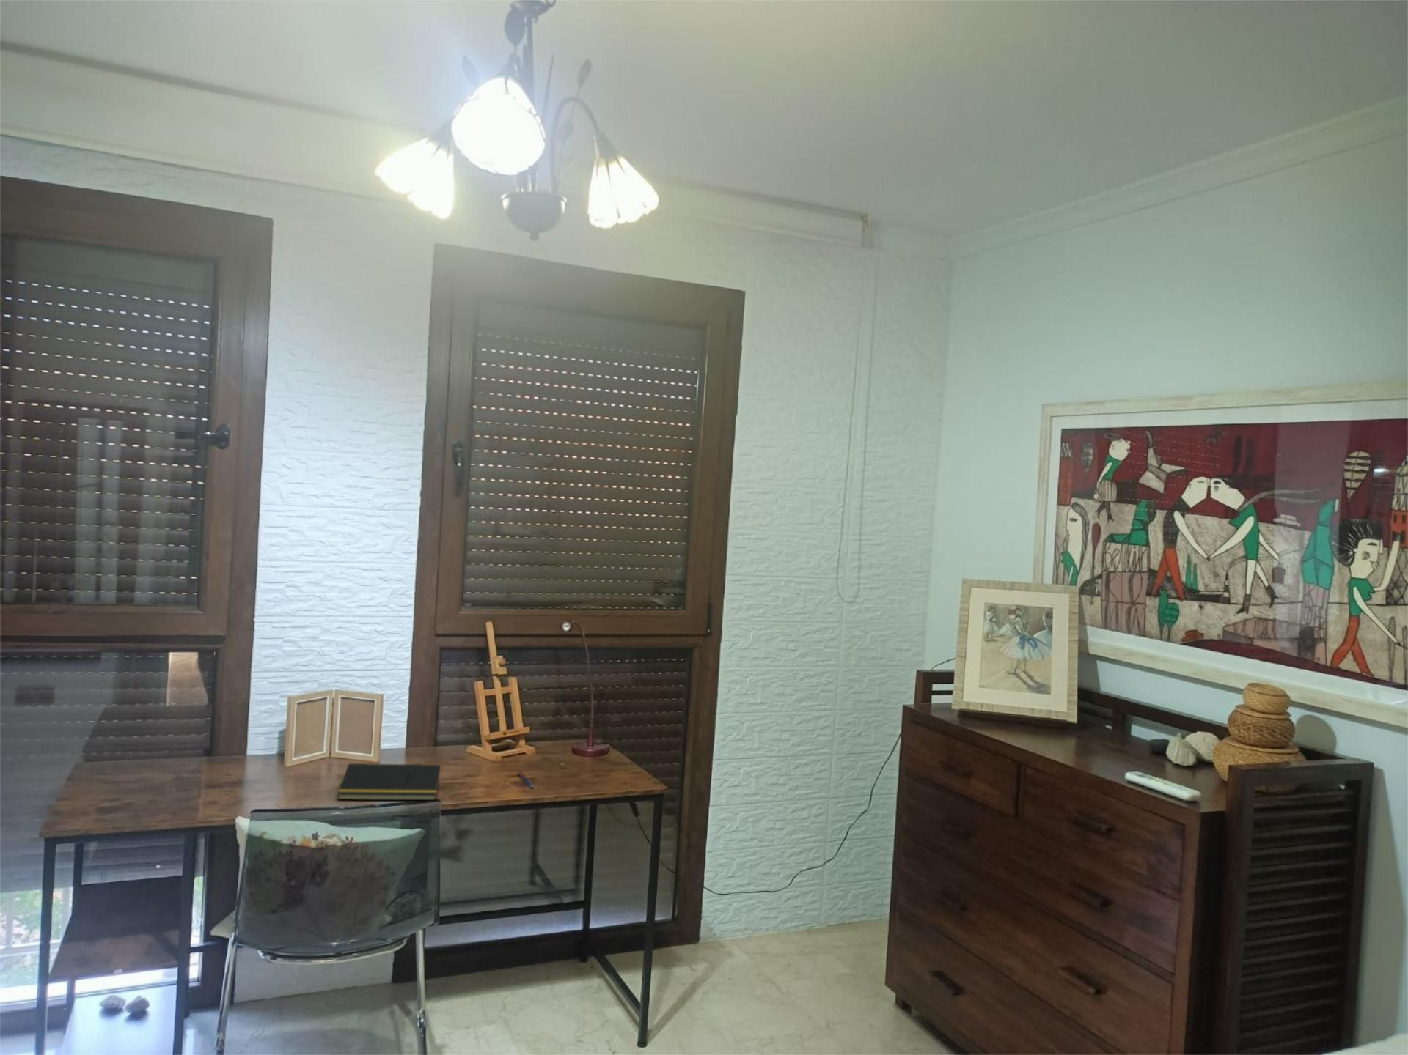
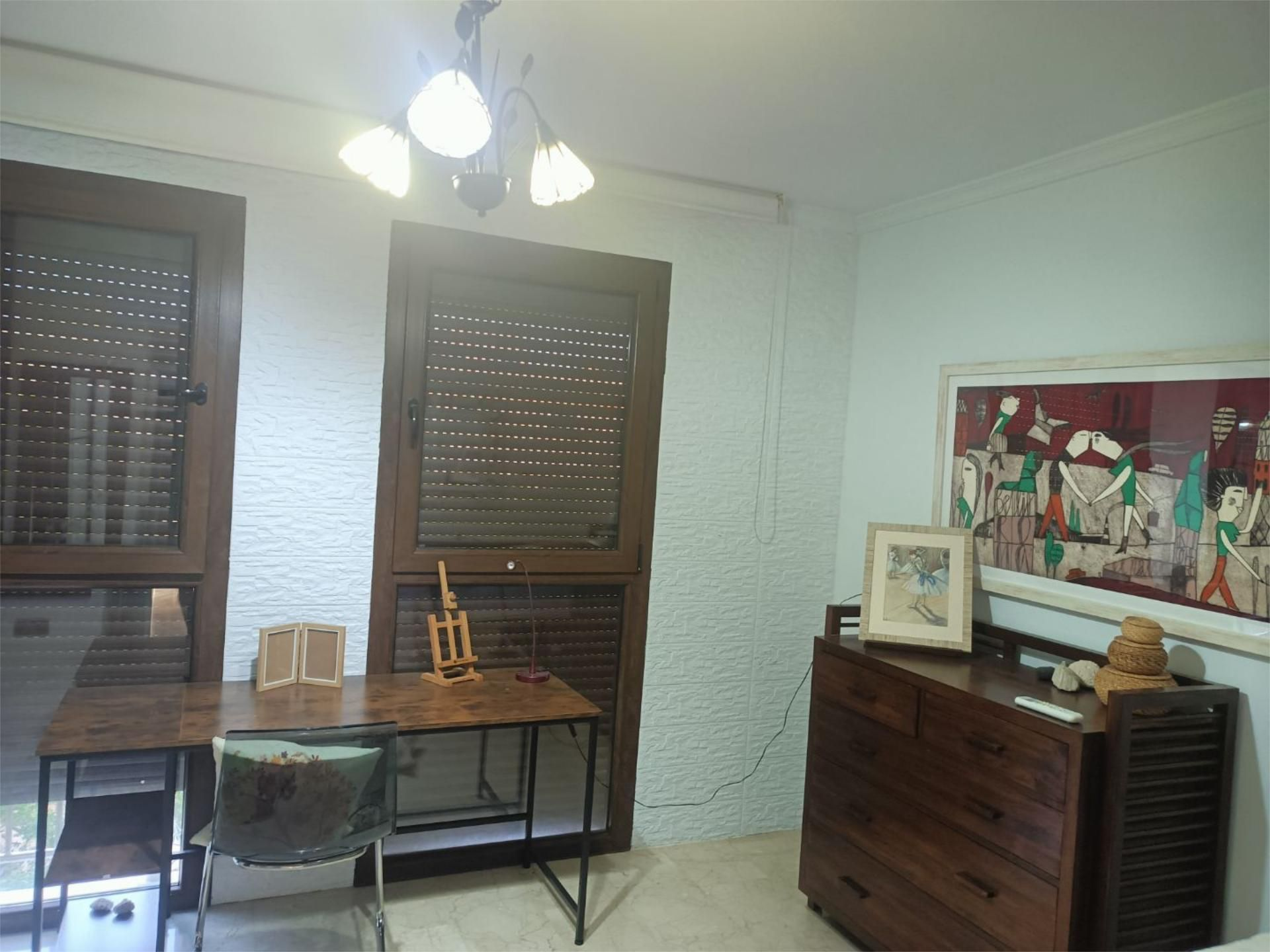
- pen (526, 778)
- notepad (391, 781)
